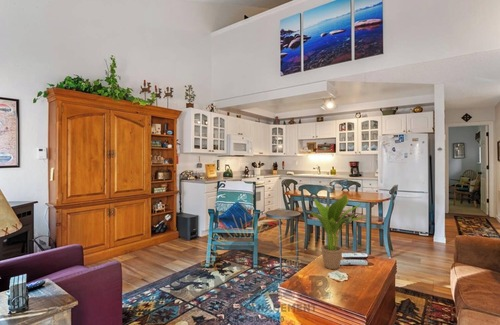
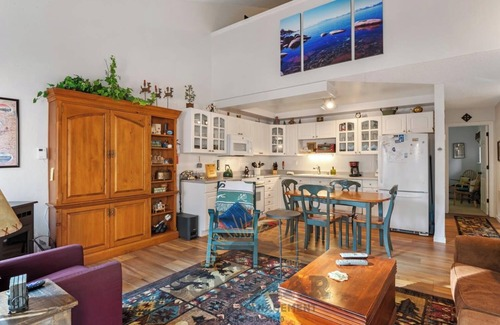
- potted plant (338, 229)
